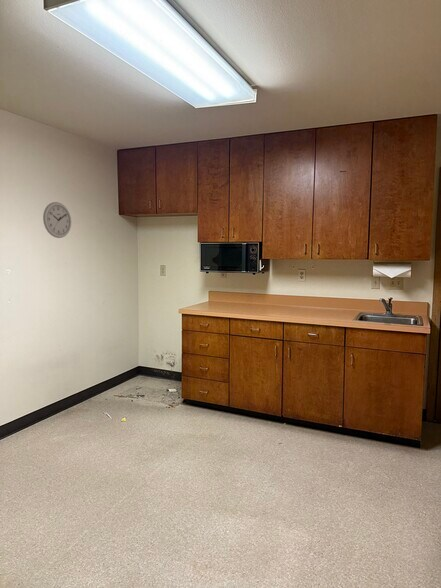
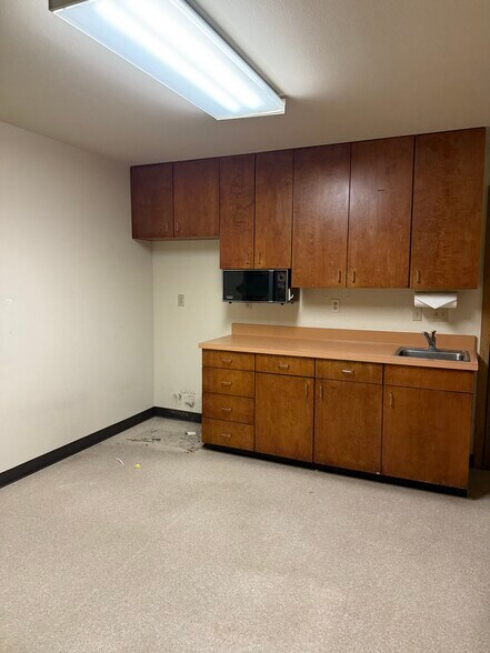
- wall clock (58, 220)
